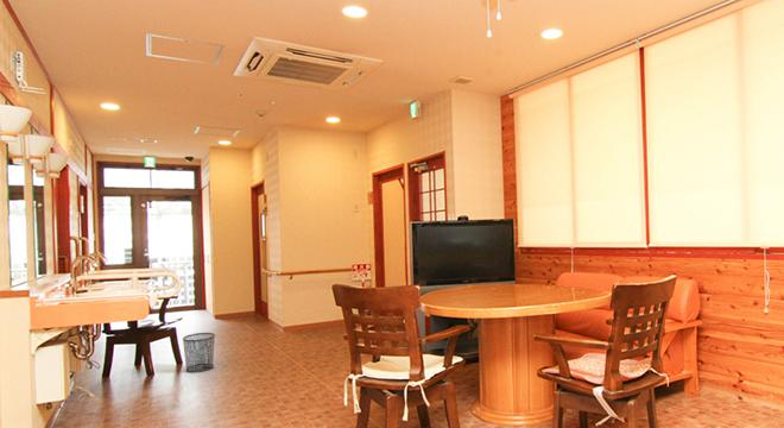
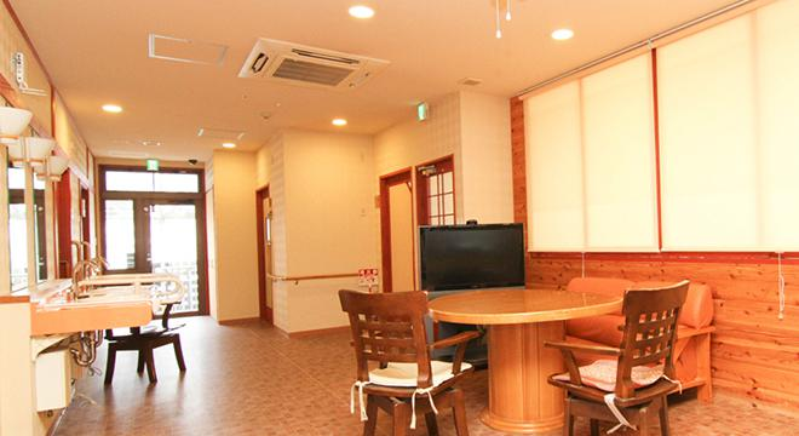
- waste bin (200, 352)
